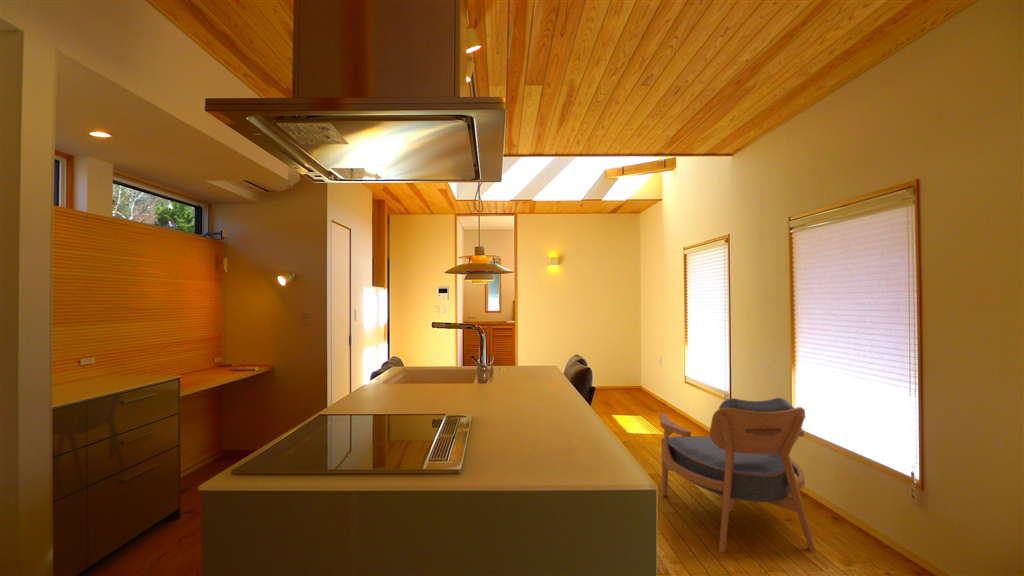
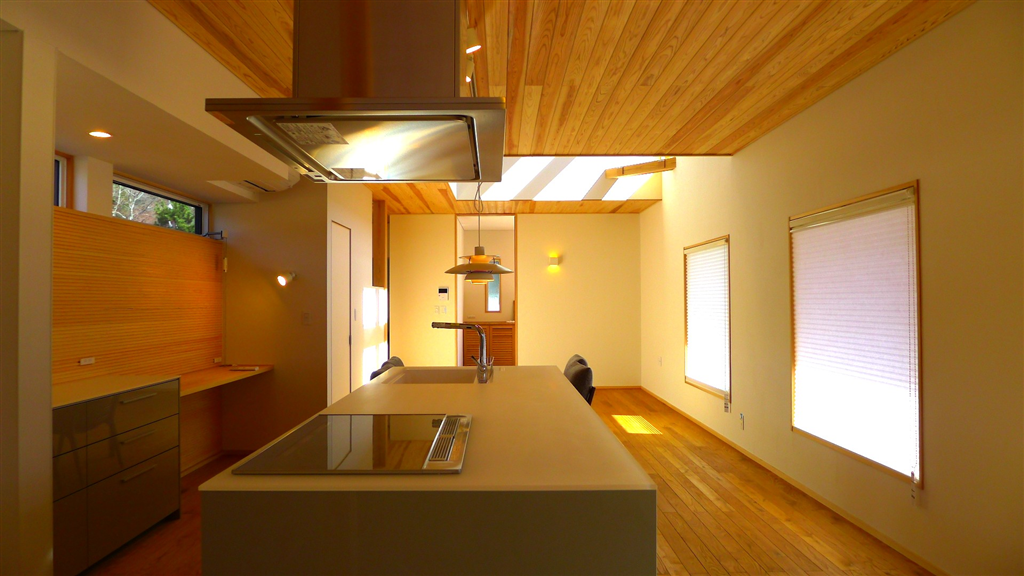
- armchair (734, 454)
